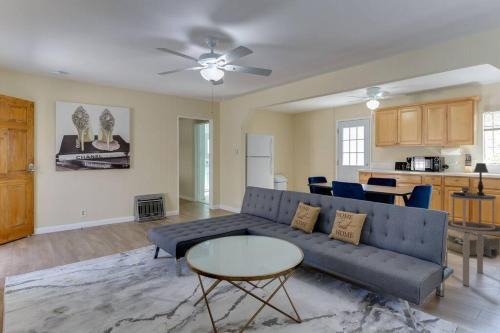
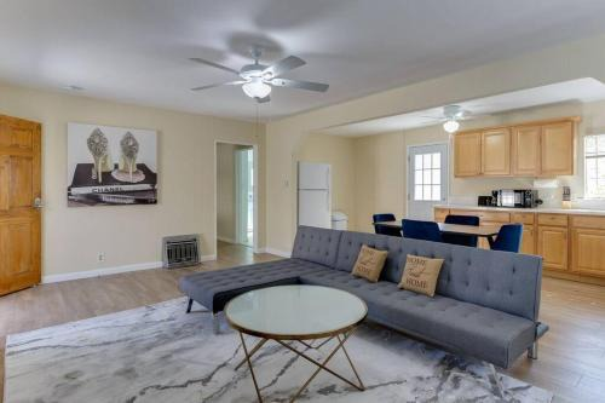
- side table (477, 252)
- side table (472, 194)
- ceiling vent (471, 241)
